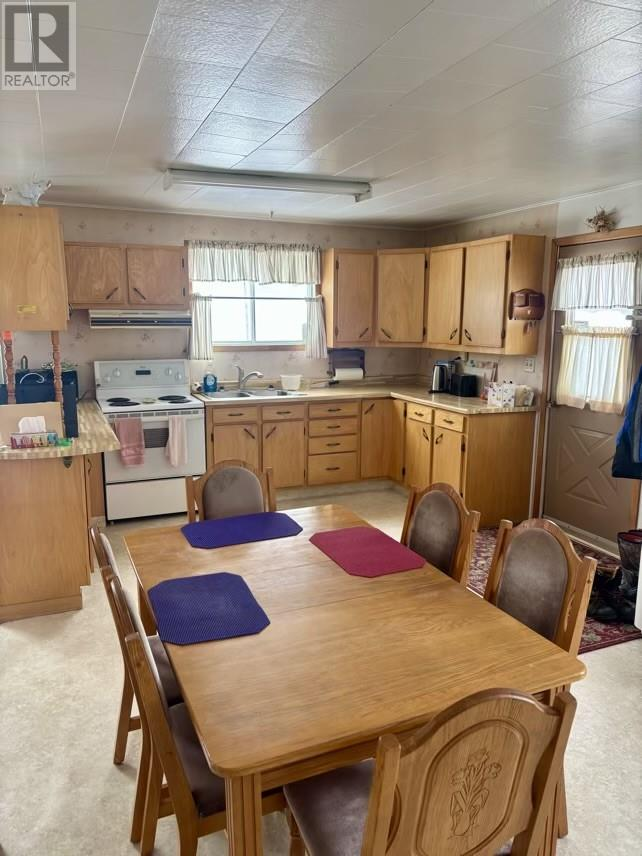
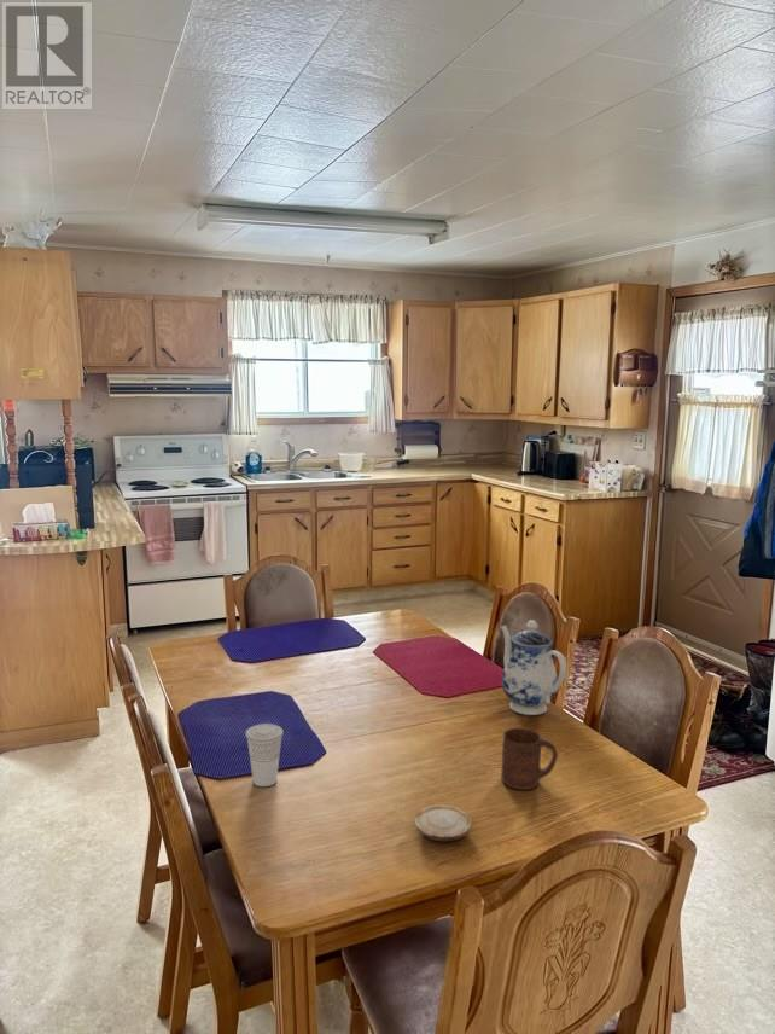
+ cup (264, 755)
+ teapot (530, 664)
+ wood slice (442, 825)
+ cup (526, 757)
